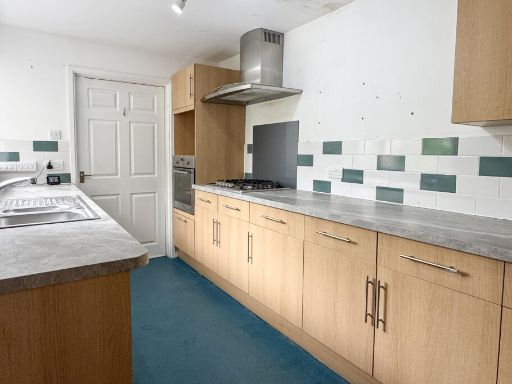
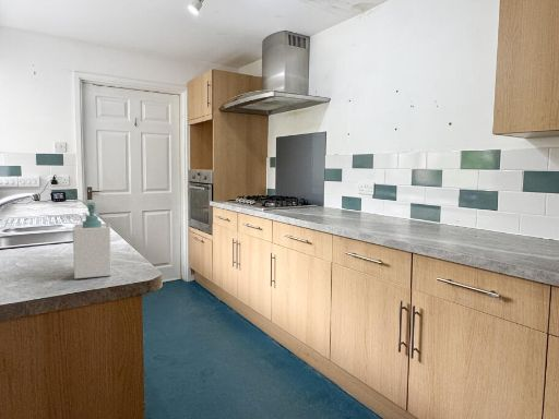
+ soap bottle (92, 238)
